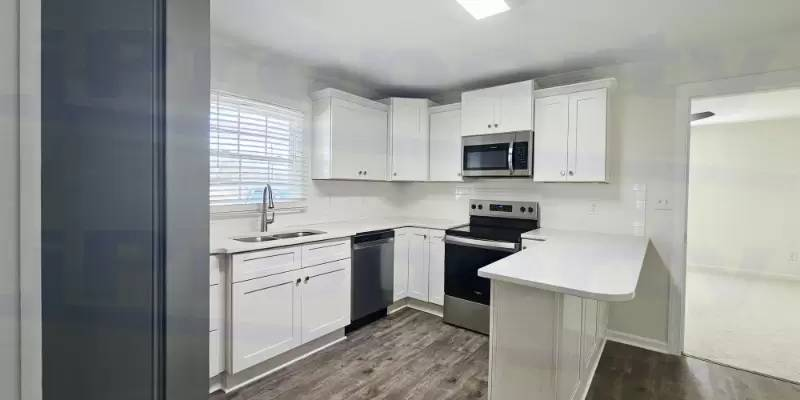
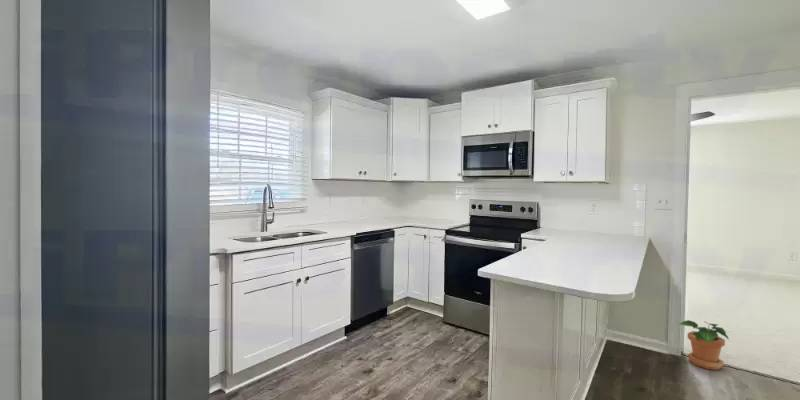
+ potted plant (702, 344)
